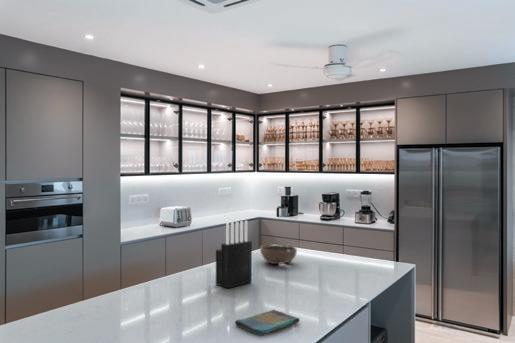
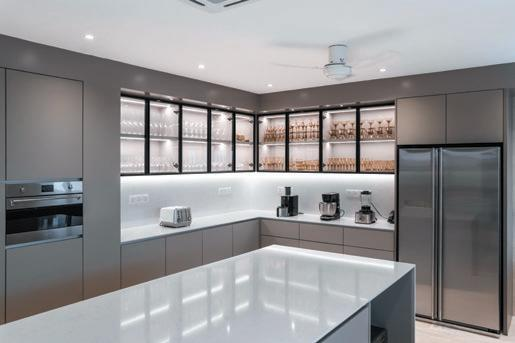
- knife block (232, 252)
- bowl (278, 255)
- dish towel (267, 321)
